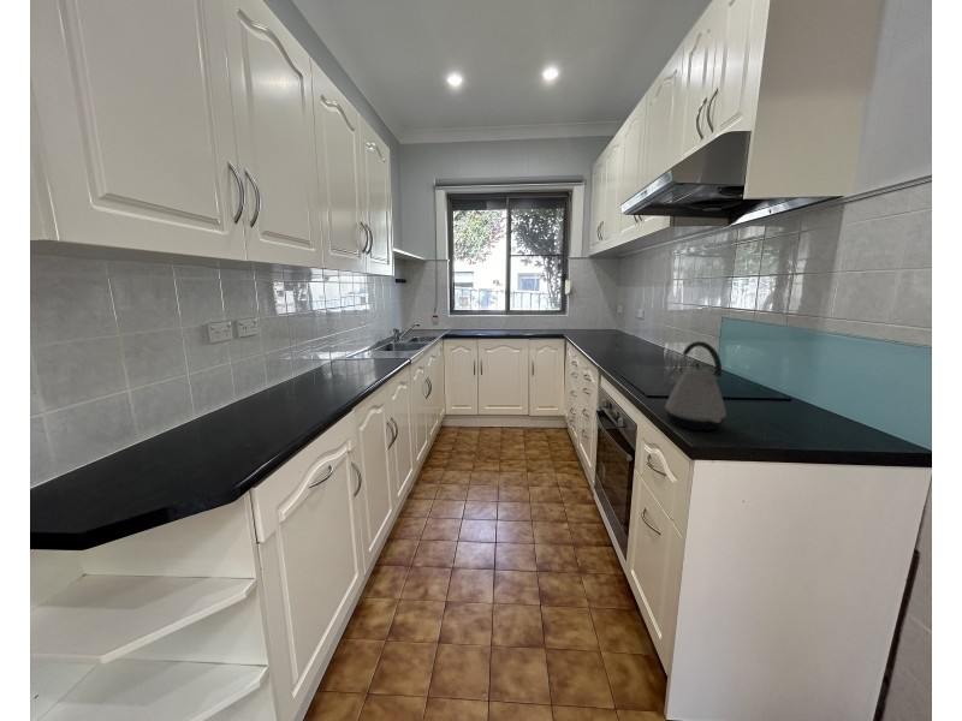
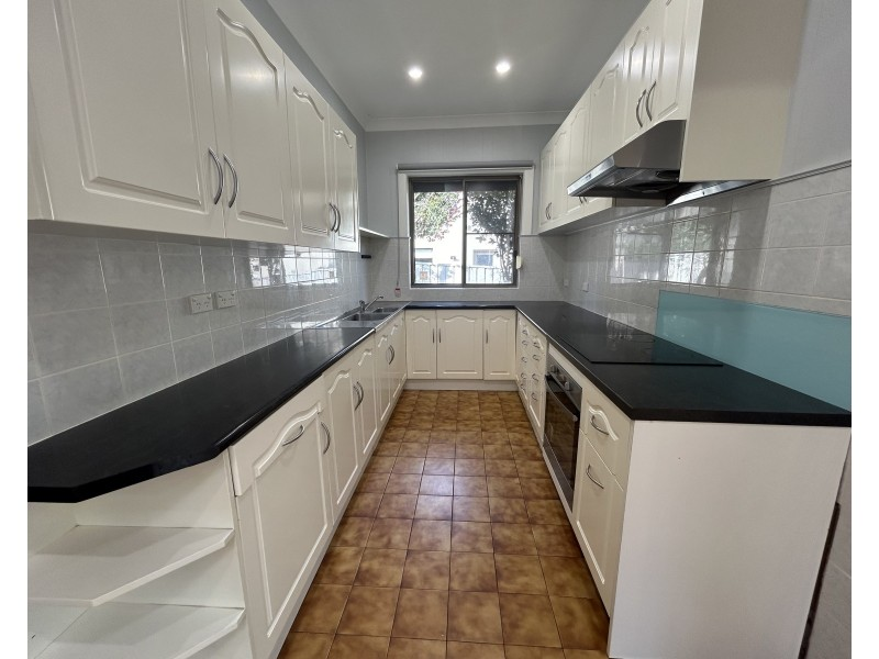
- kettle (695, 382)
